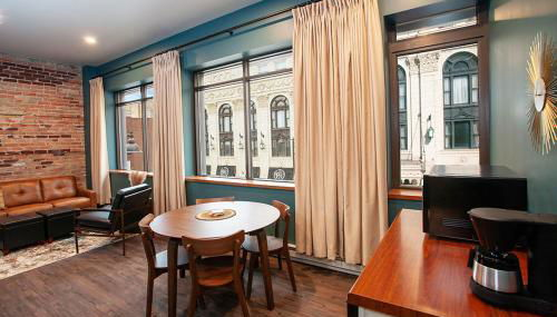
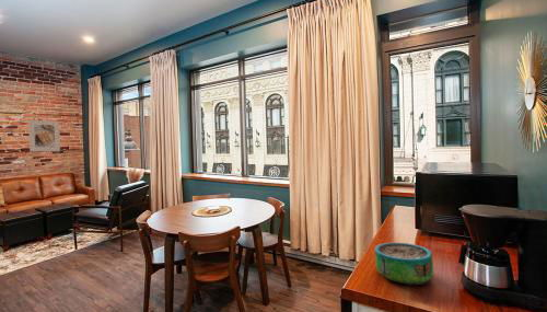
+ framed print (45, 136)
+ decorative bowl (403, 262)
